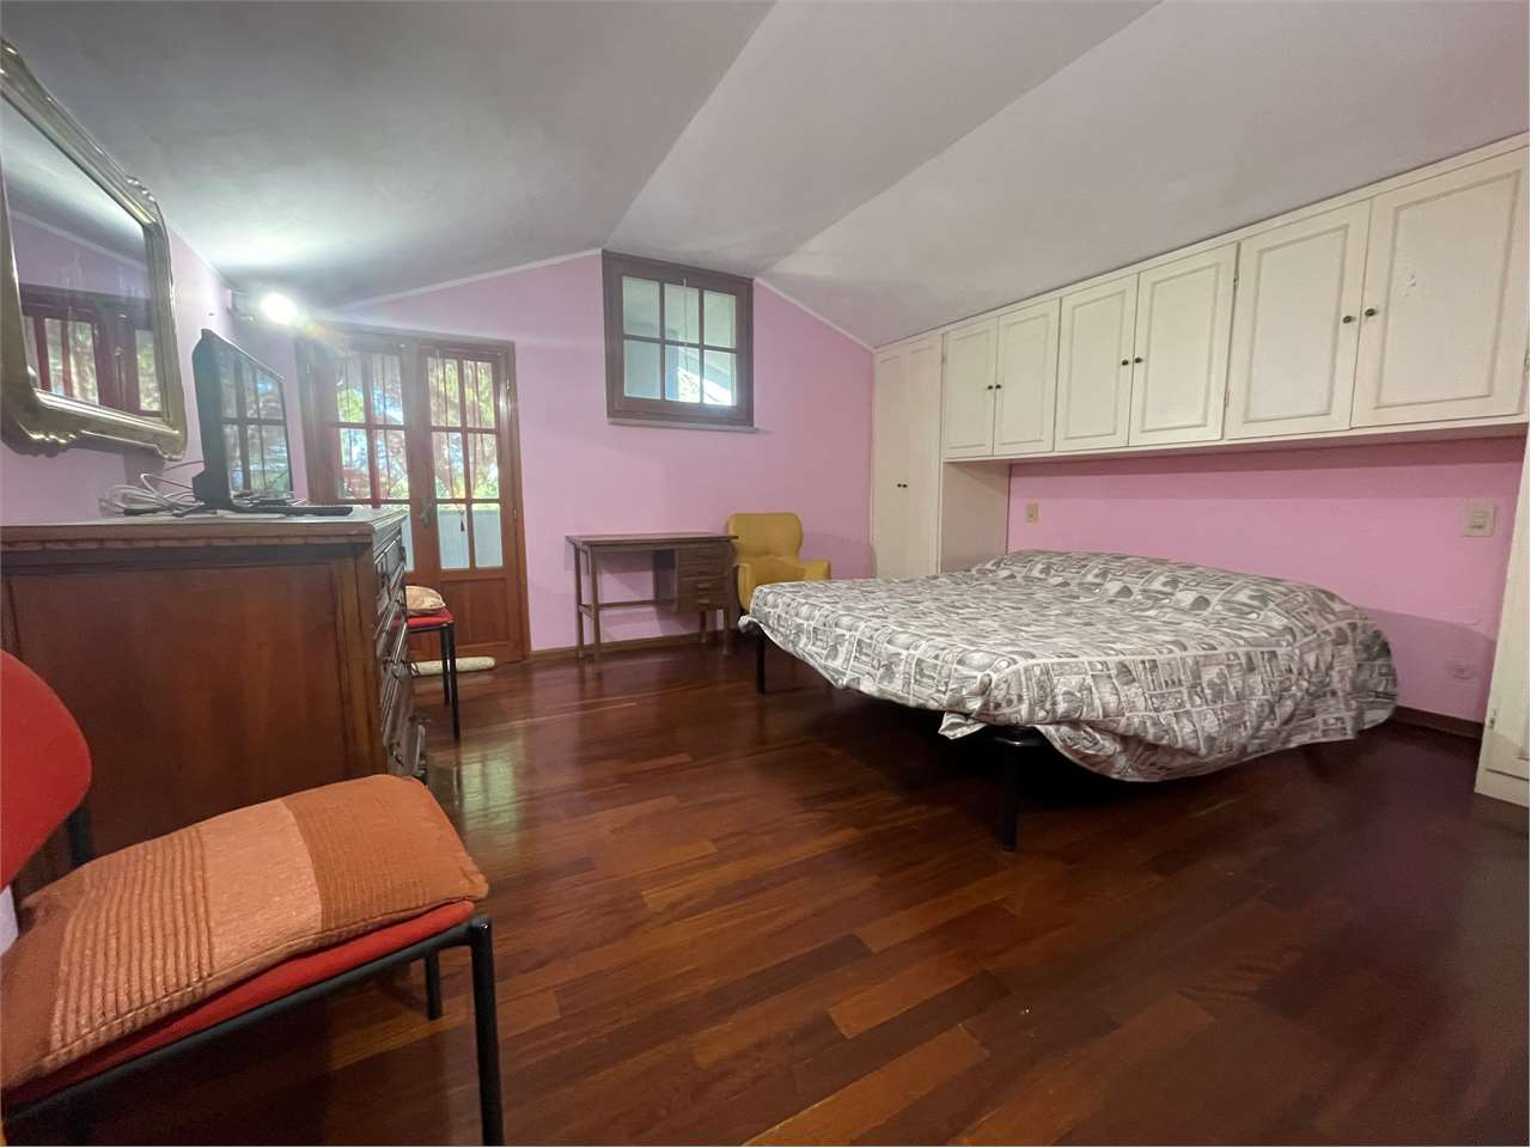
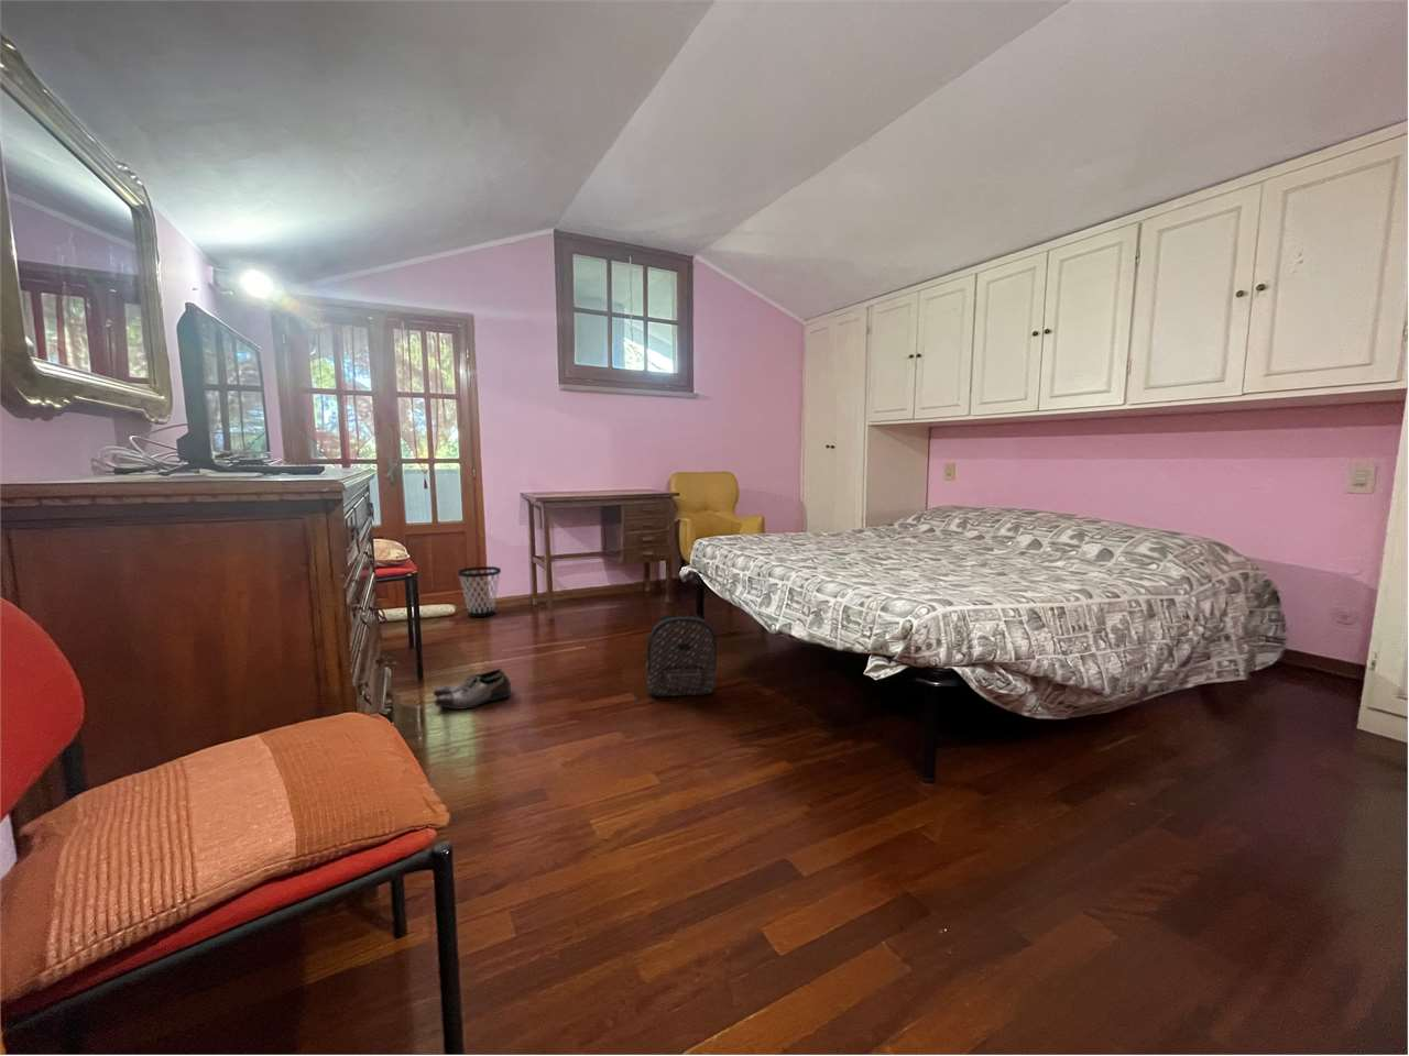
+ wastebasket (480, 592)
+ shoe (473, 687)
+ backpack (680, 648)
